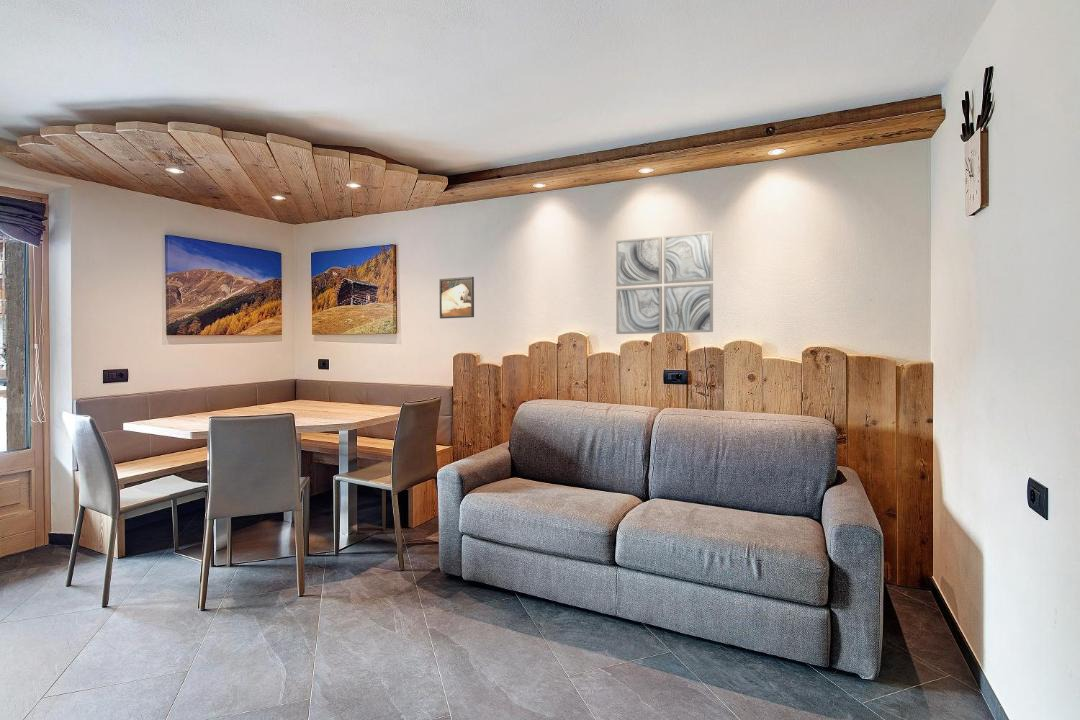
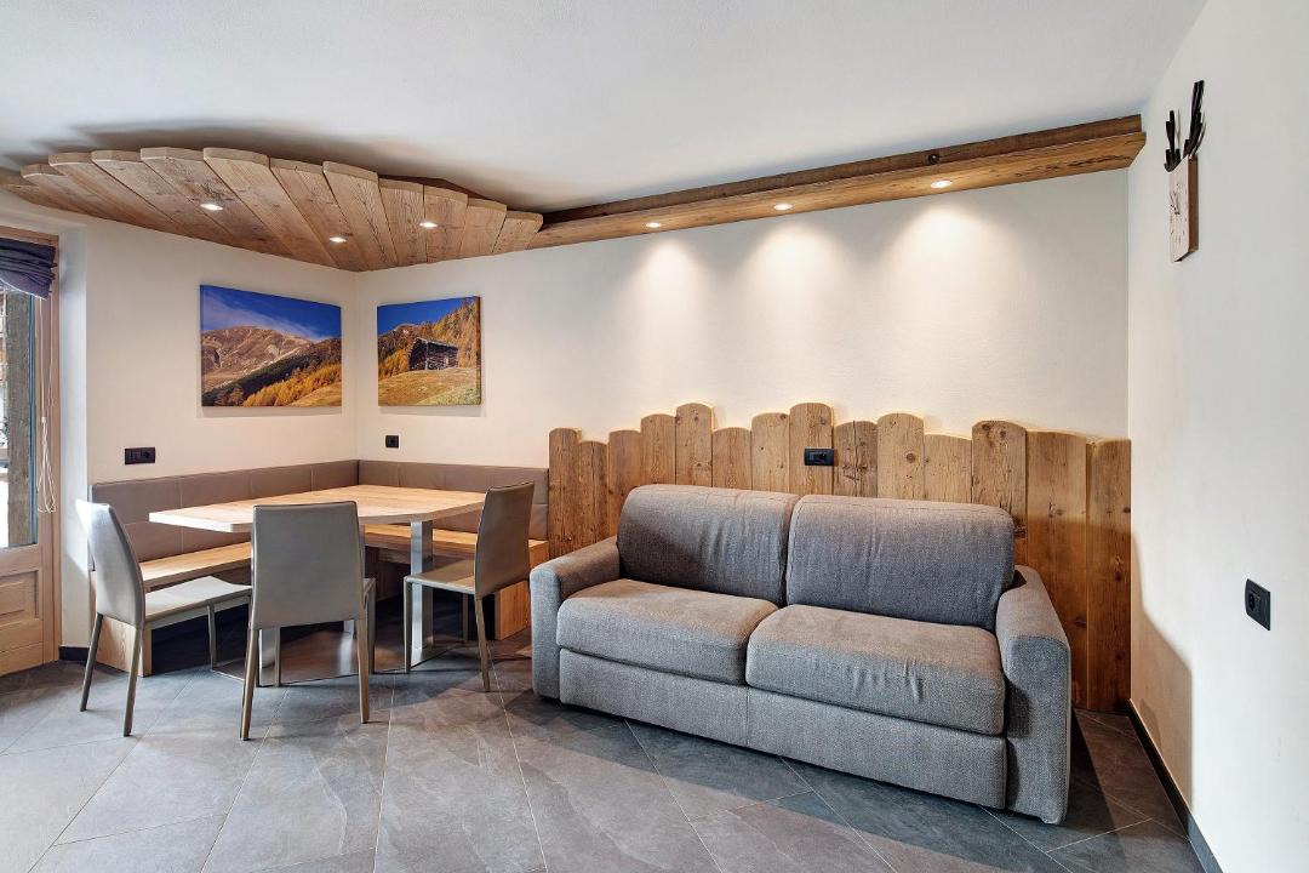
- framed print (456, 297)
- wall art (661, 283)
